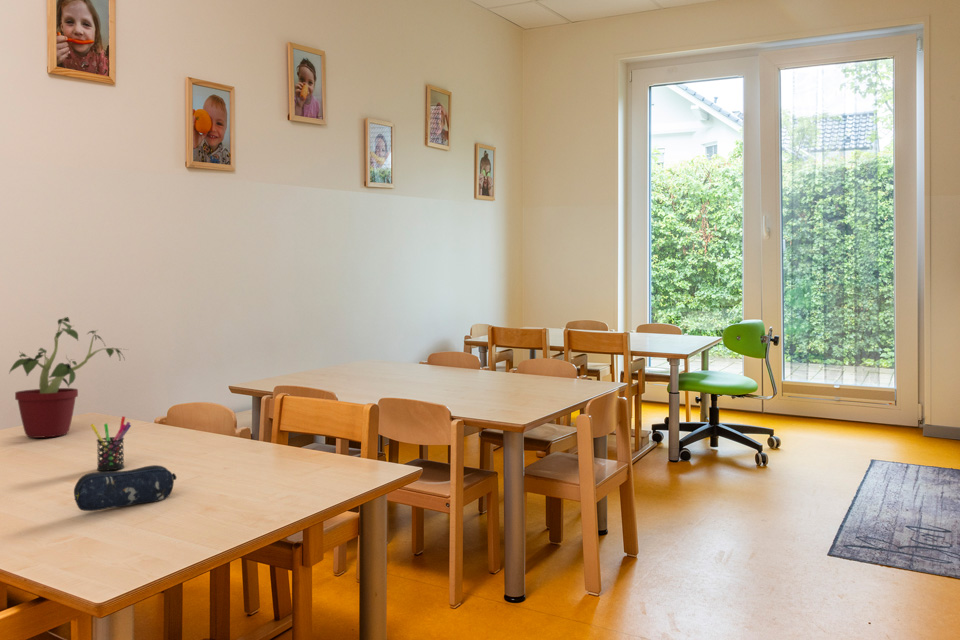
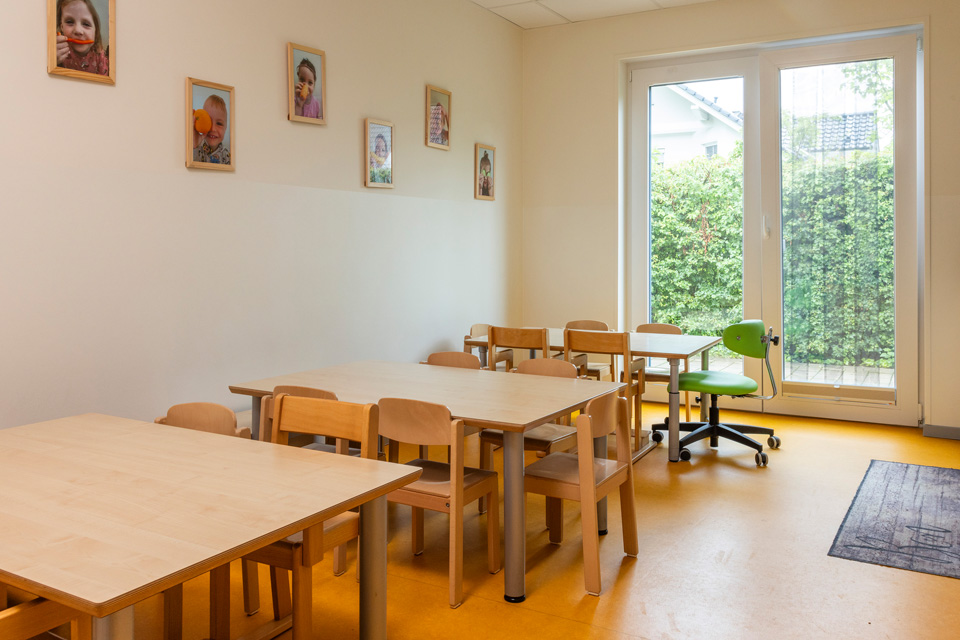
- pencil case (125, 487)
- potted plant (71, 375)
- pen holder (111, 442)
